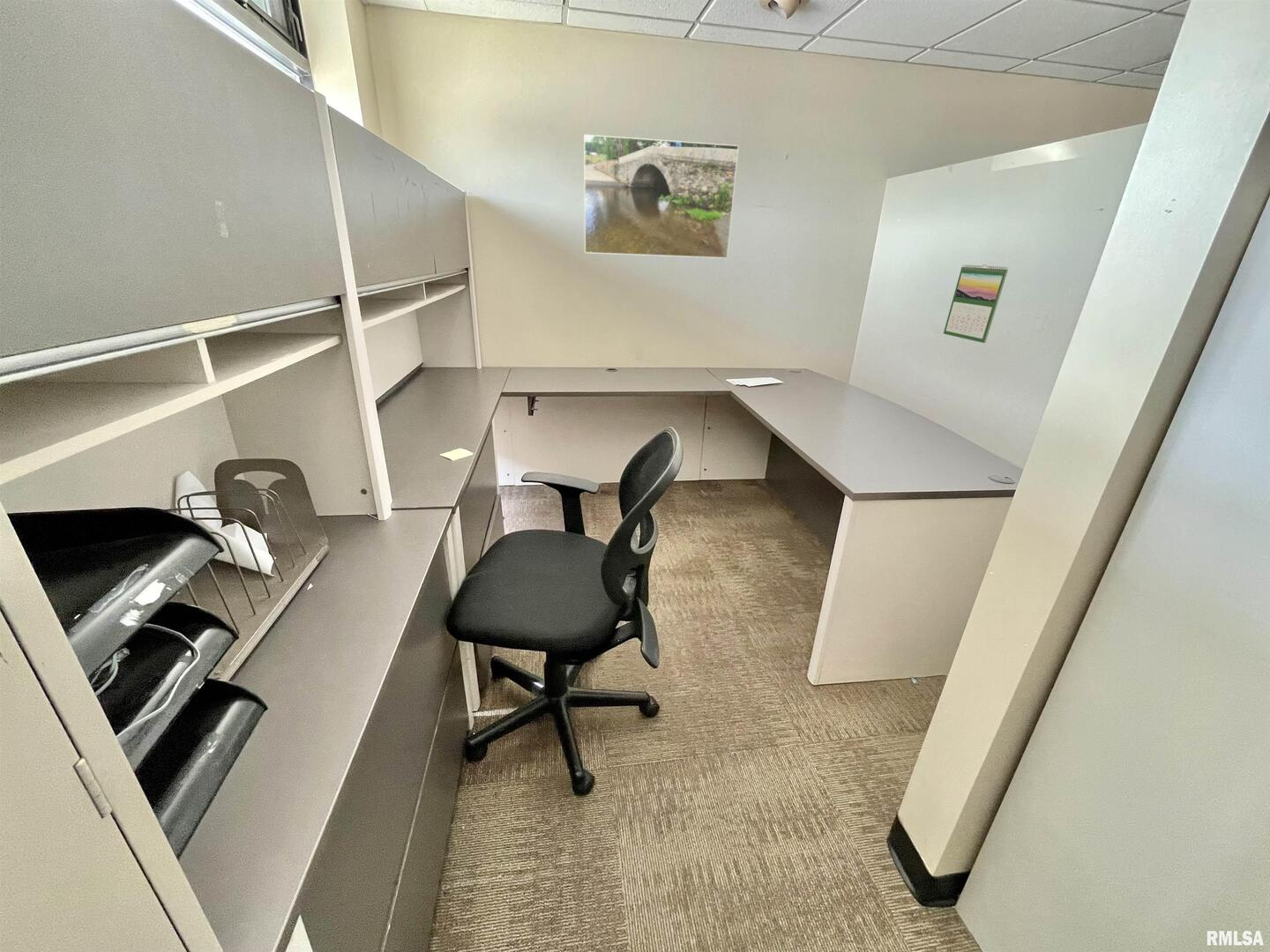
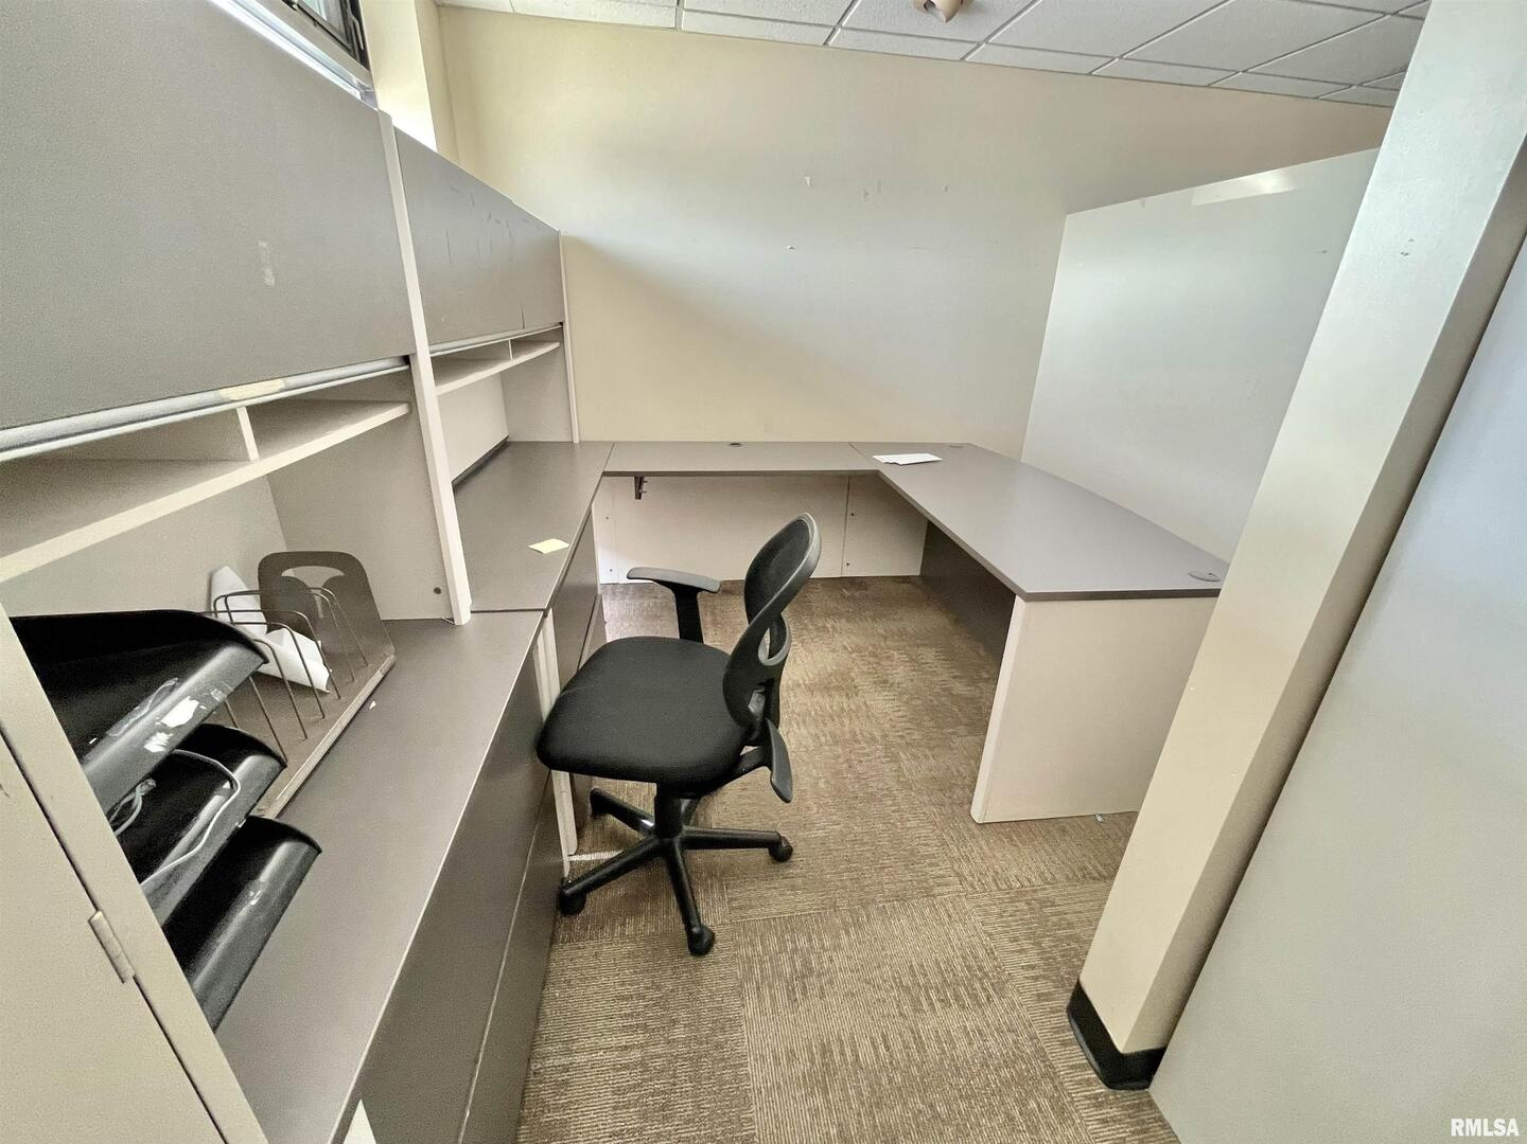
- calendar (974, 301)
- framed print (660, 200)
